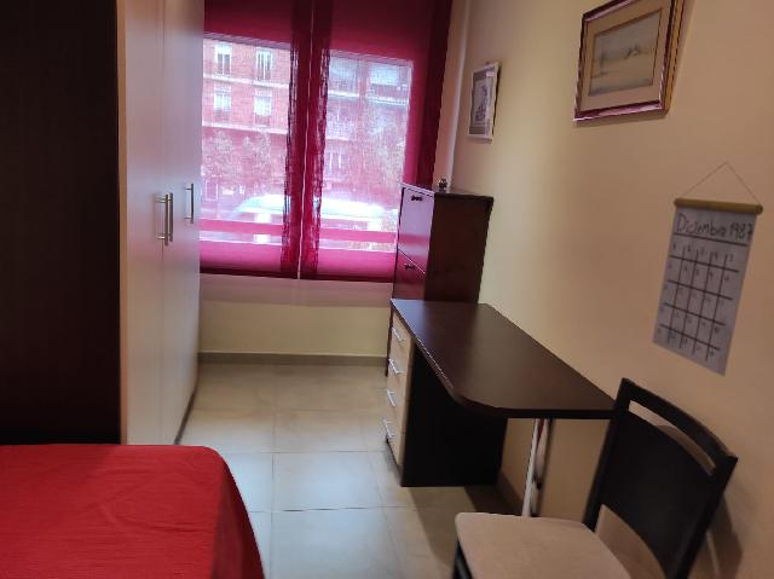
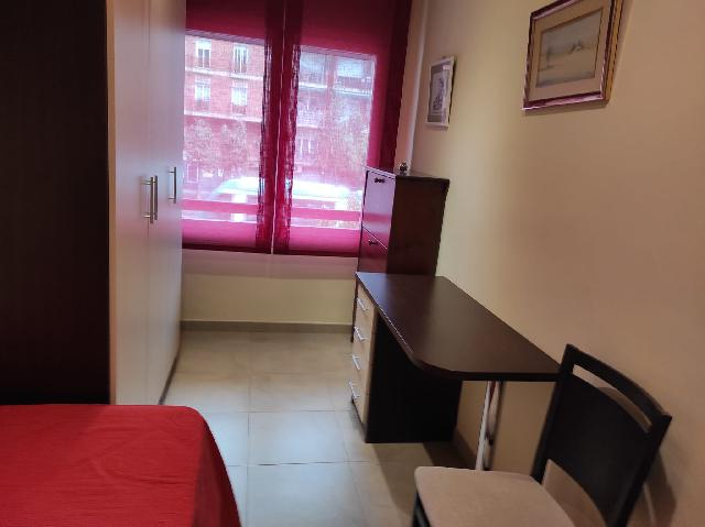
- calendar (703, 262)
